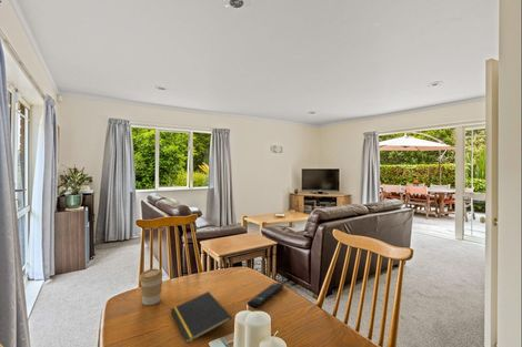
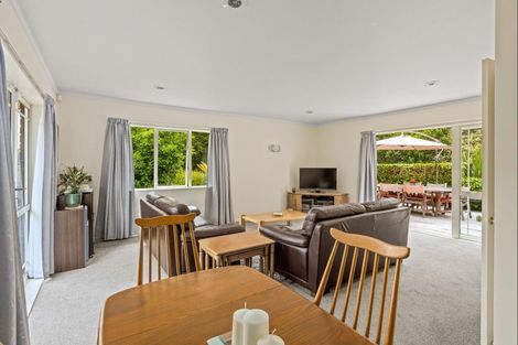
- coffee cup (151, 286)
- remote control (267, 294)
- notepad (199, 314)
